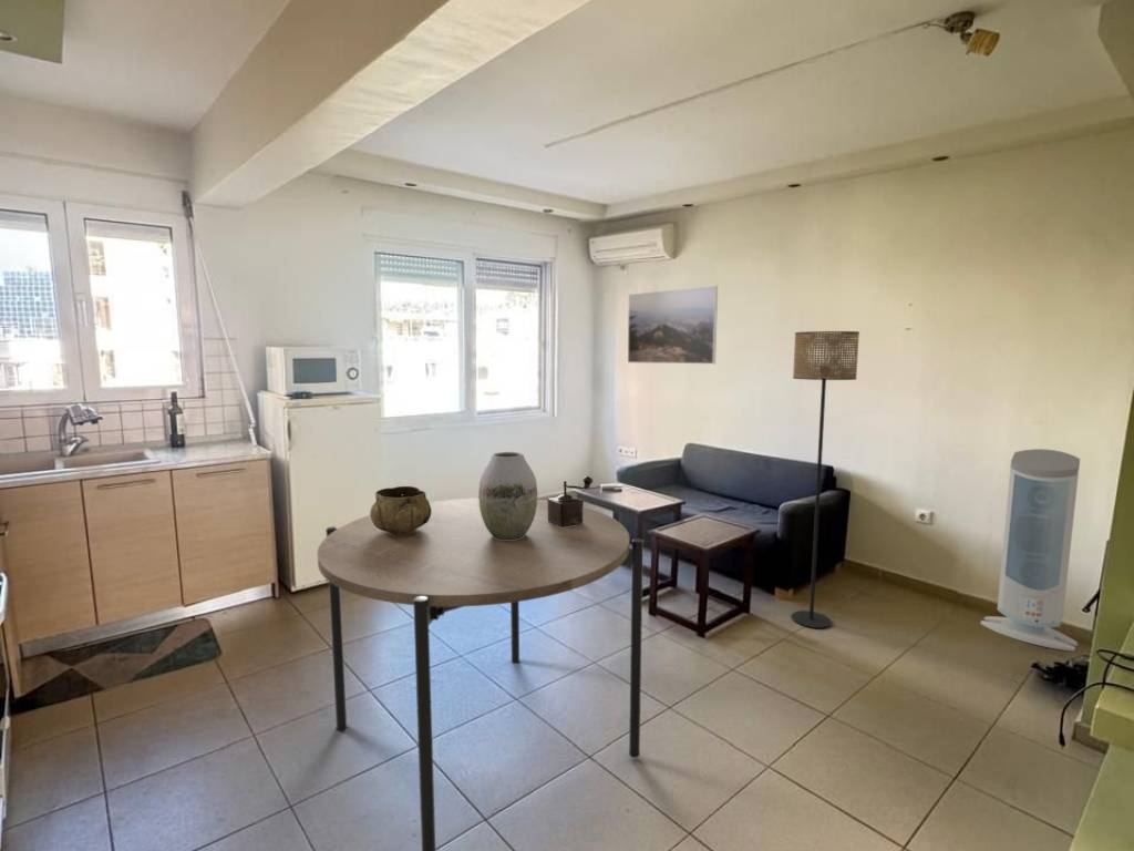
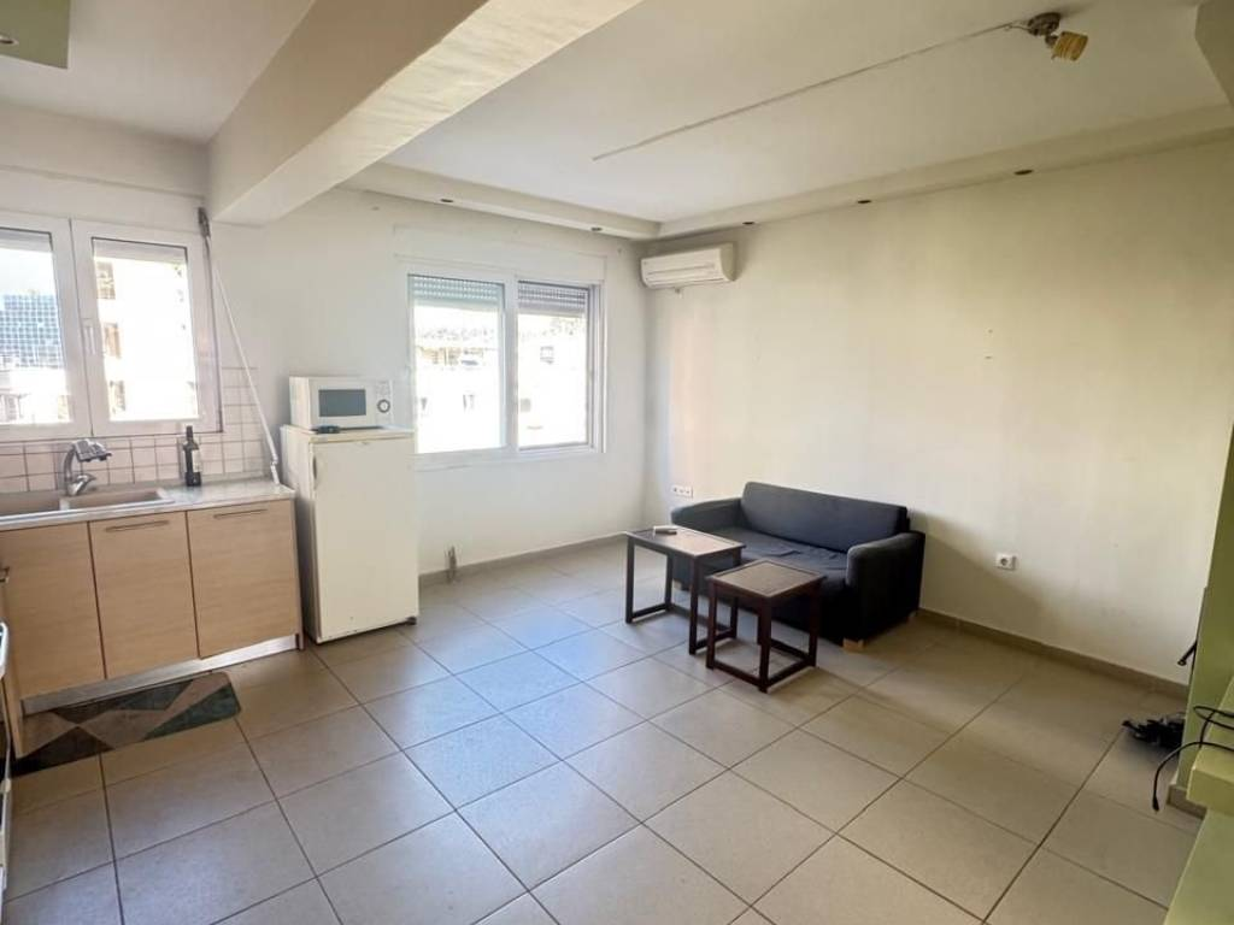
- pepper mill (570, 499)
- dining table (512, 639)
- air purifier (1035, 544)
- floor lamp (818, 480)
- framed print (669, 327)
- decorative bowl (401, 511)
- vase (507, 494)
